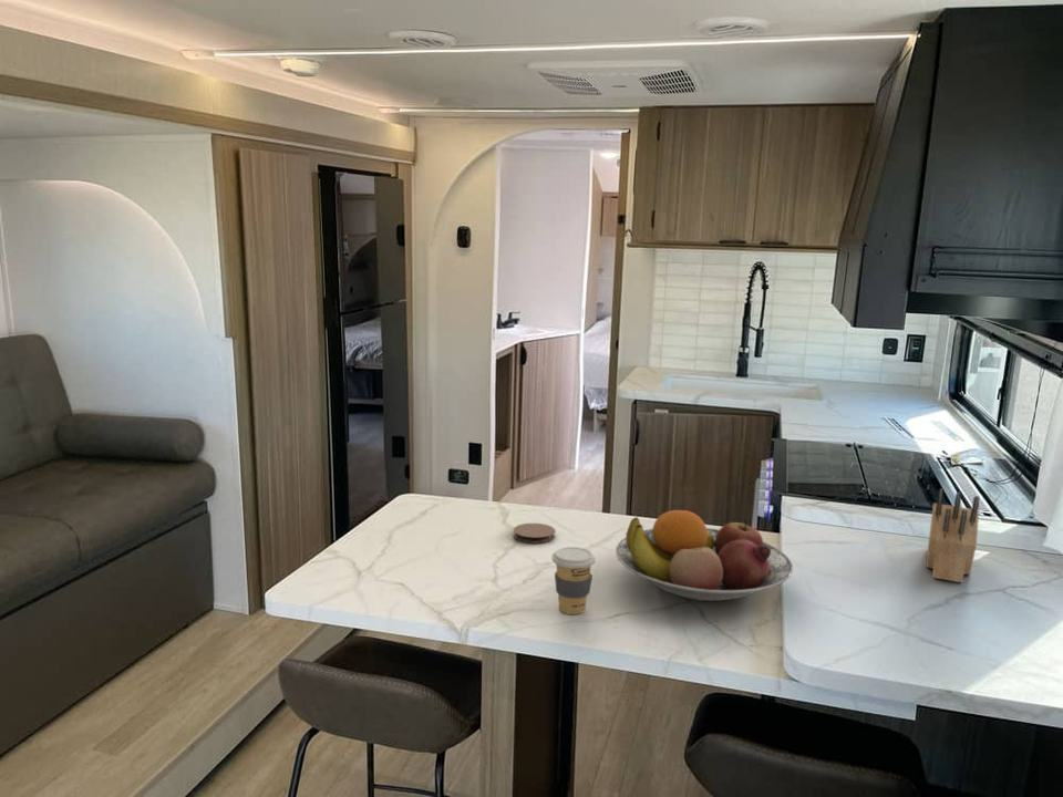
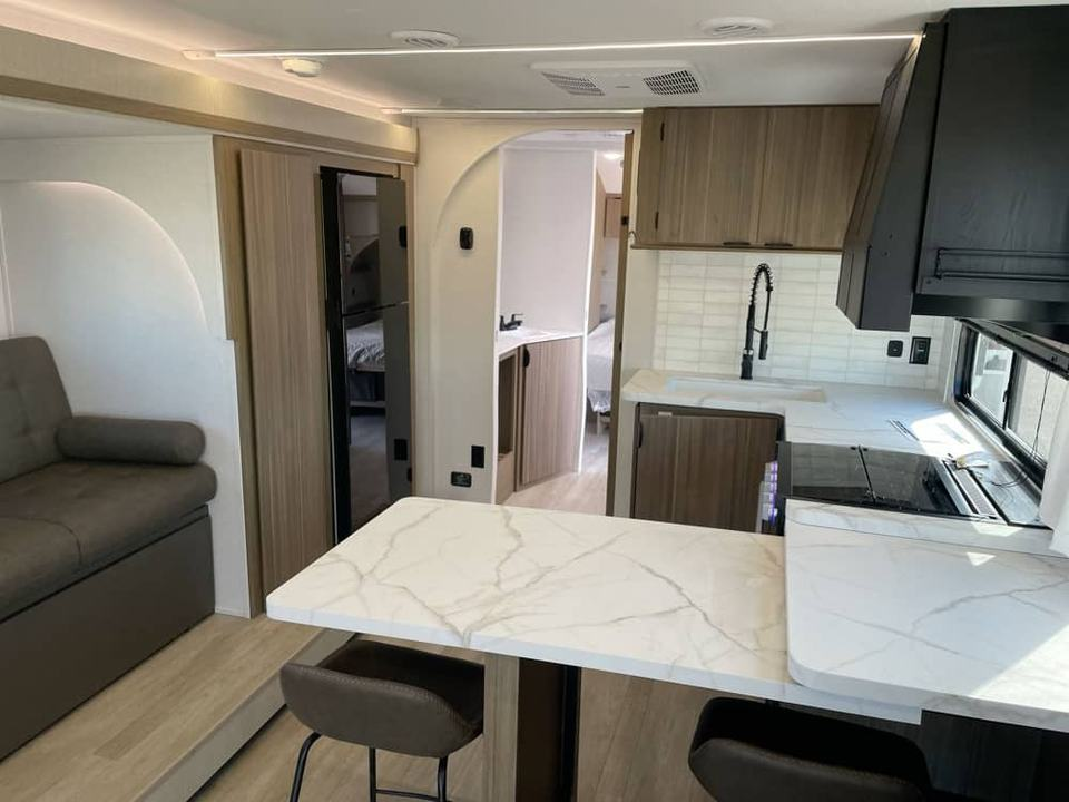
- coffee cup (572, 581)
- knife block (952, 526)
- coaster (534, 532)
- fruit bowl (702, 548)
